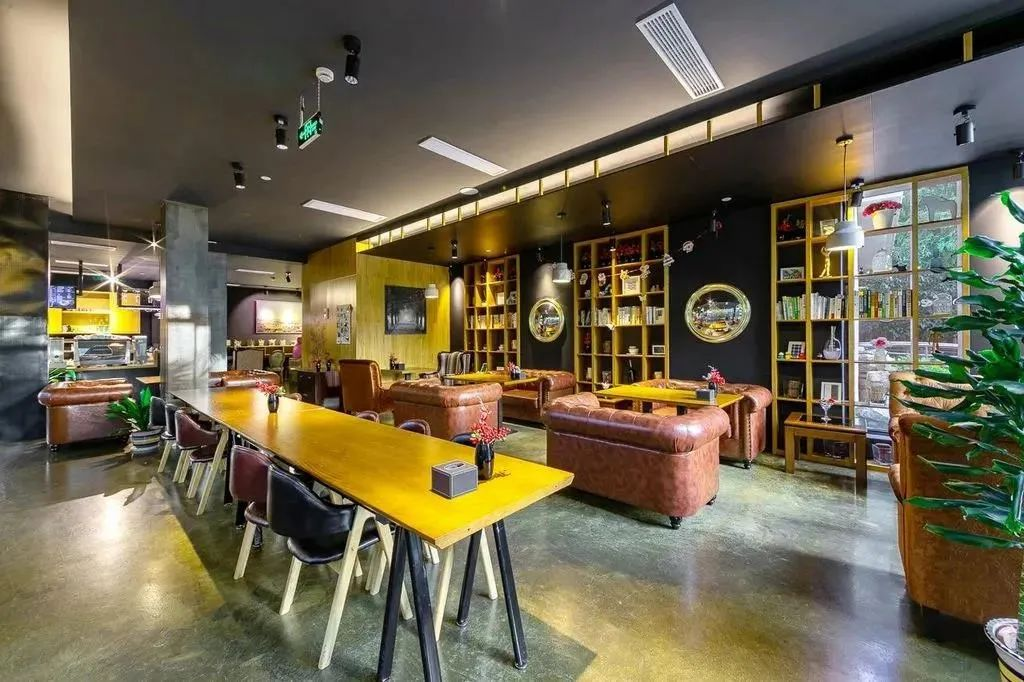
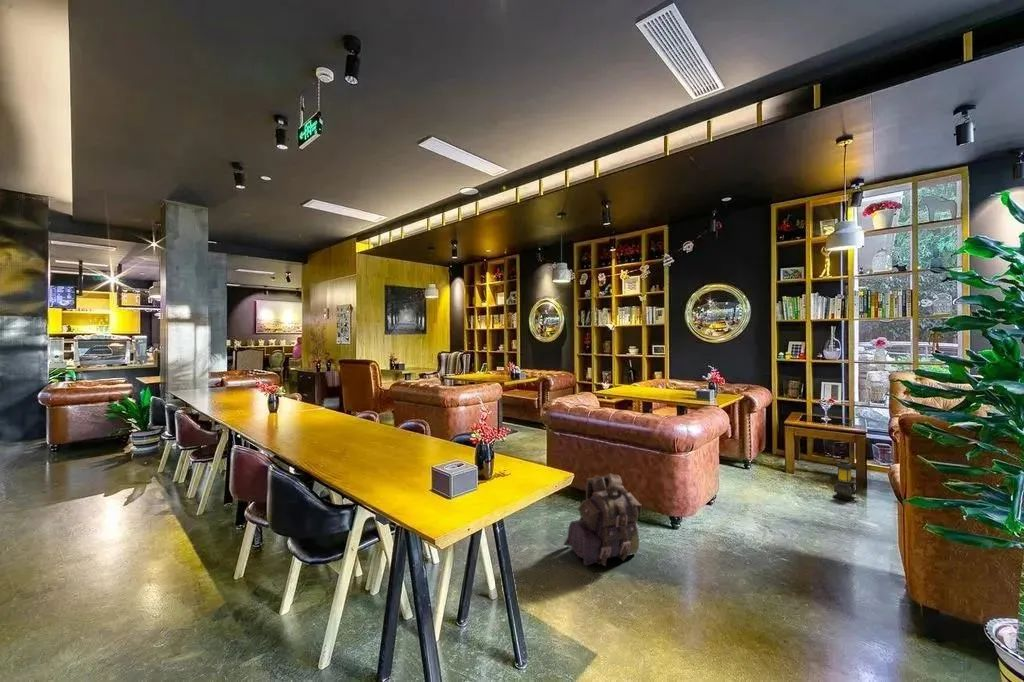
+ backpack (604, 515)
+ lantern (846, 479)
